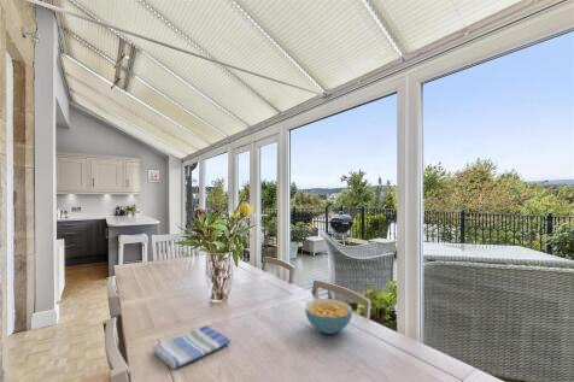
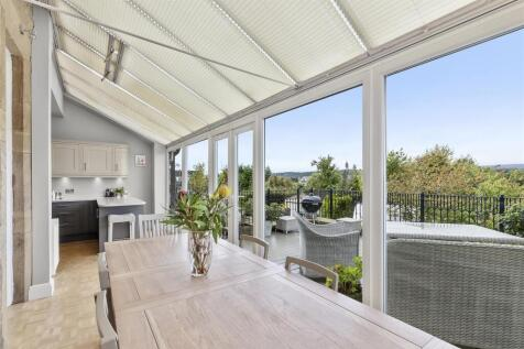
- dish towel (192, 343)
- cereal bowl (328, 318)
